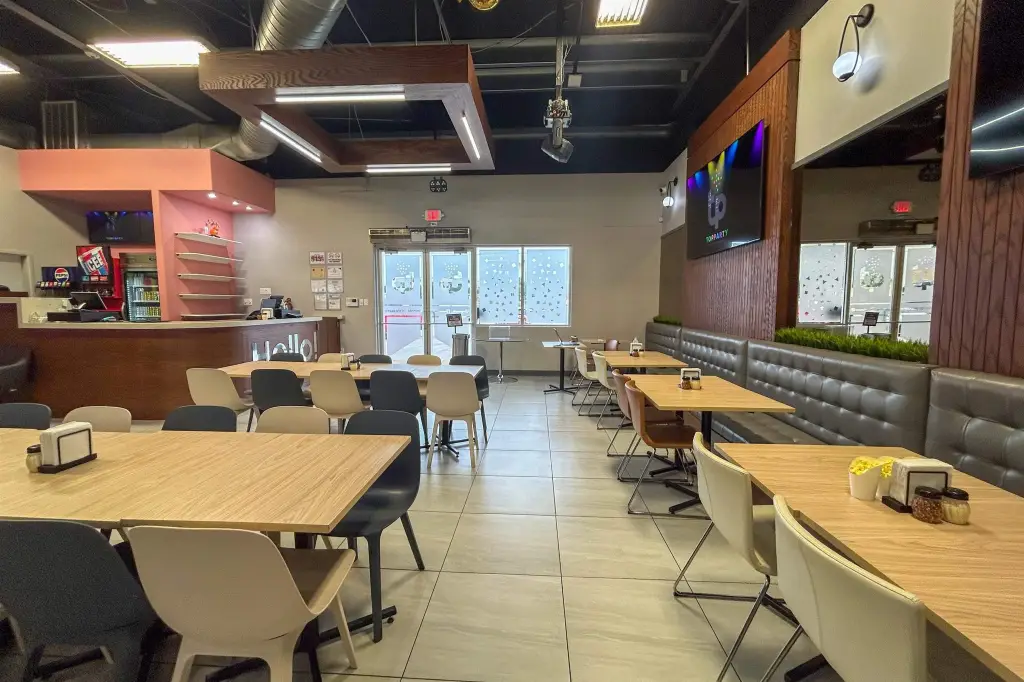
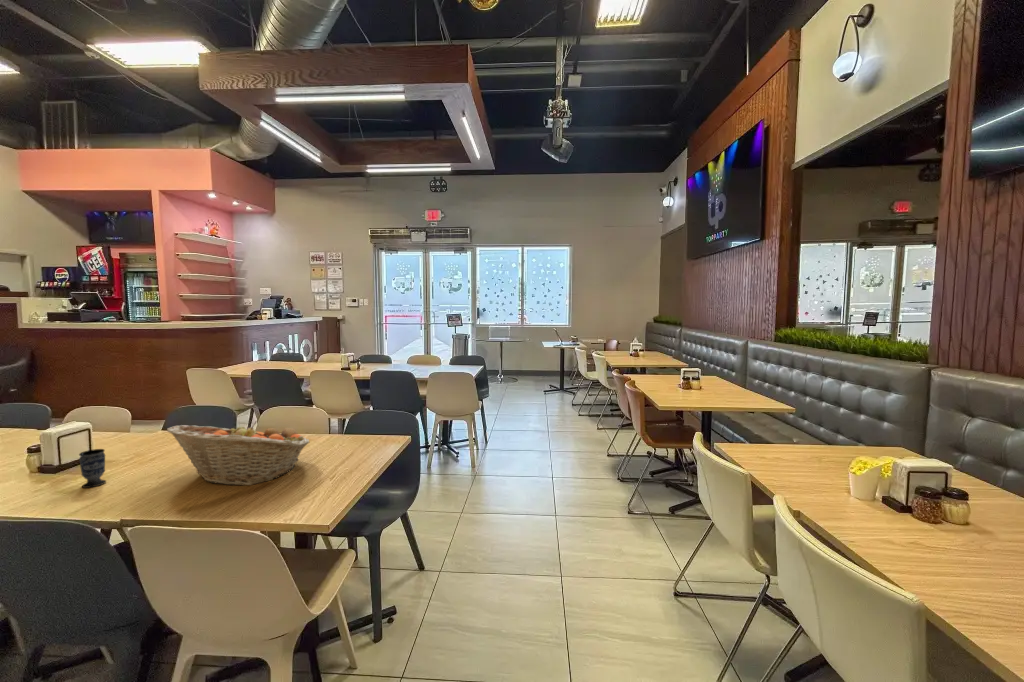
+ cup (93, 468)
+ fruit basket (242, 445)
